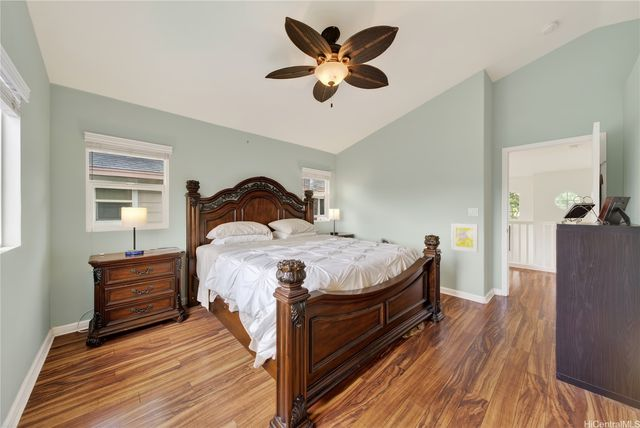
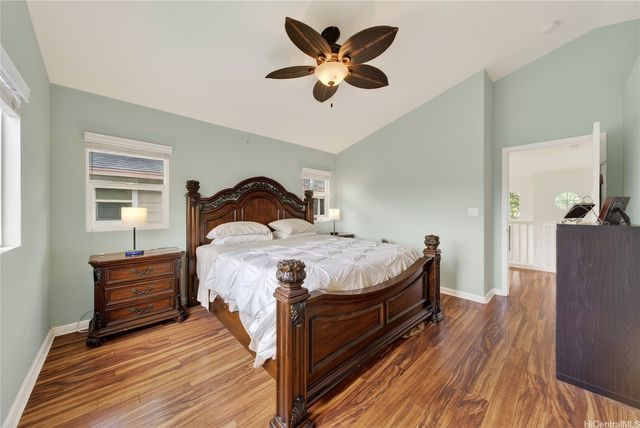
- wall art (464, 237)
